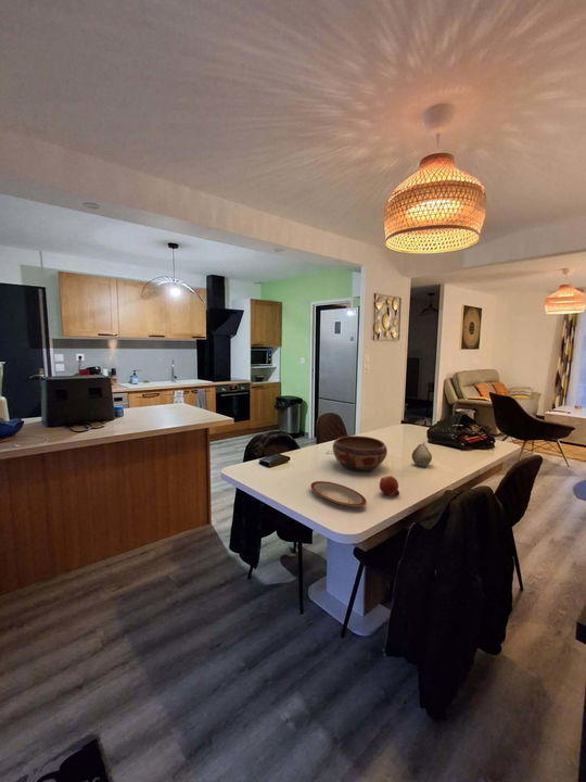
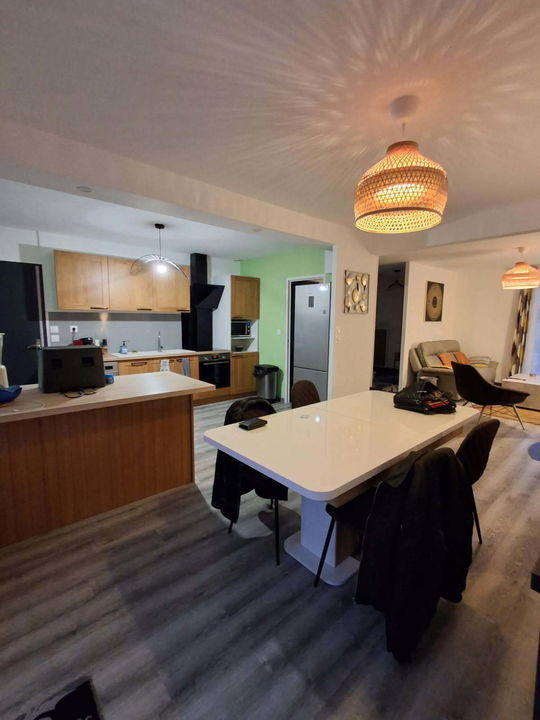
- fruit (388, 484)
- decorative bowl (359, 454)
- plate (336, 494)
- fruit (422, 454)
